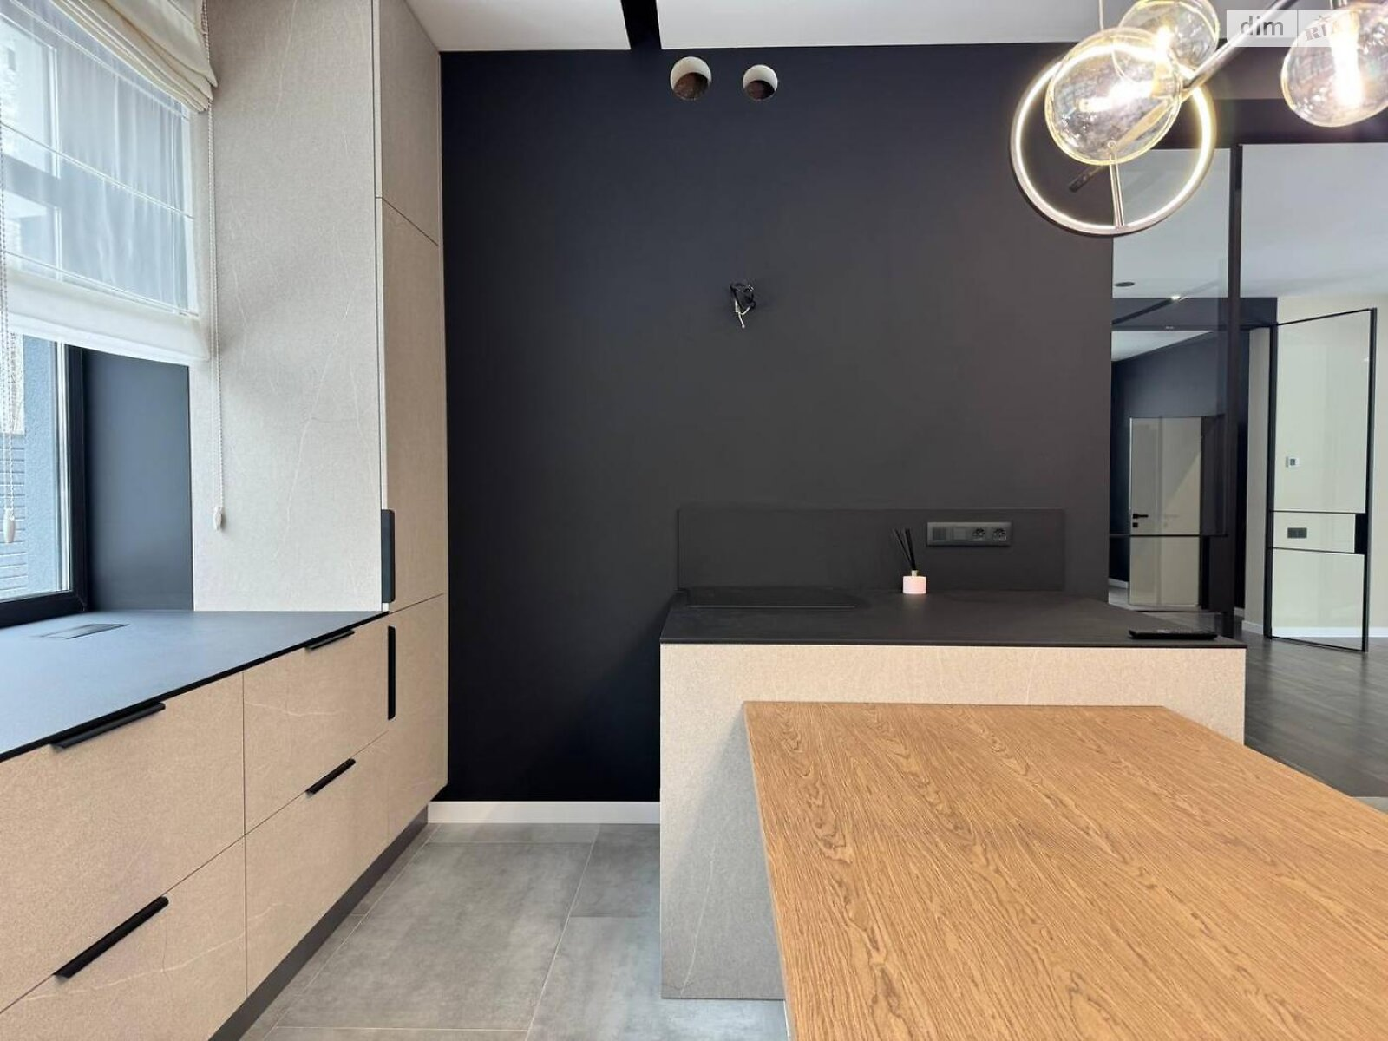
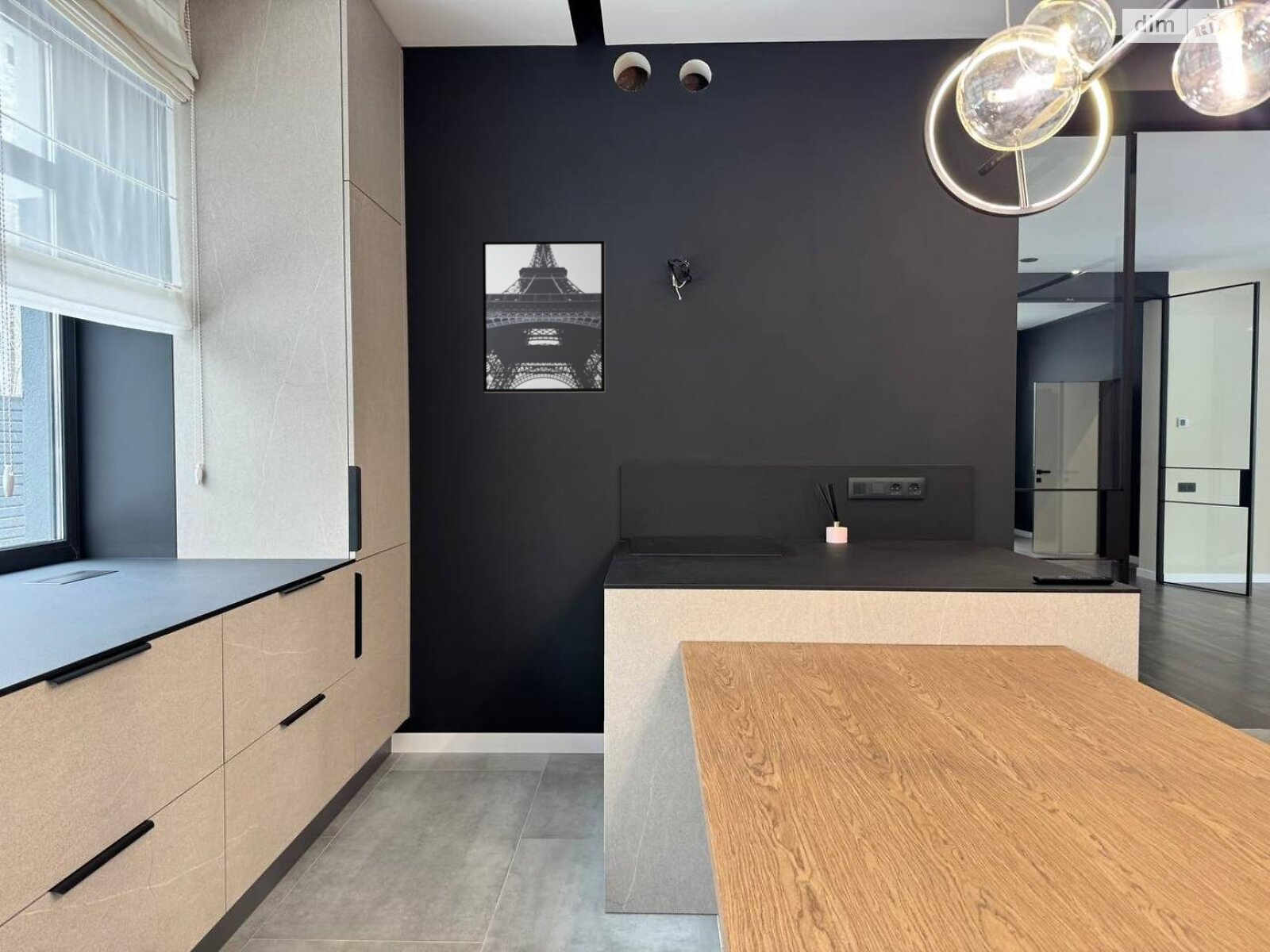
+ wall art (544, 317)
